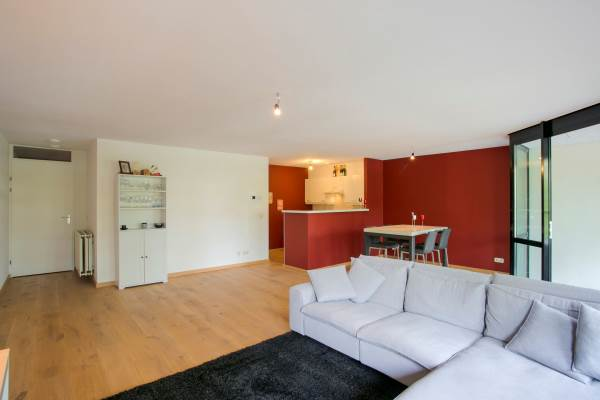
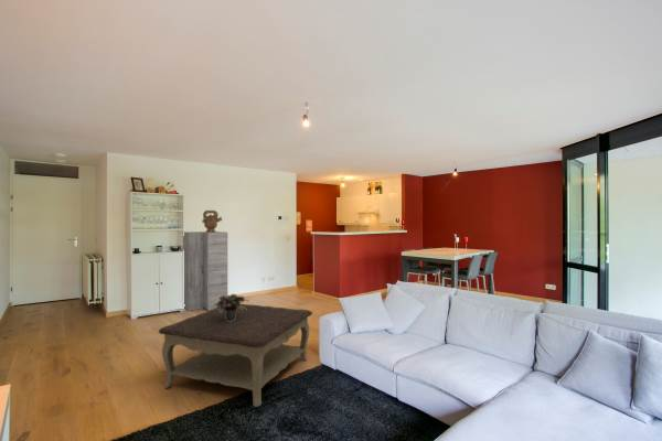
+ decorative urn (212, 220)
+ cabinet (204, 269)
+ potted plant (231, 306)
+ coffee table (242, 345)
